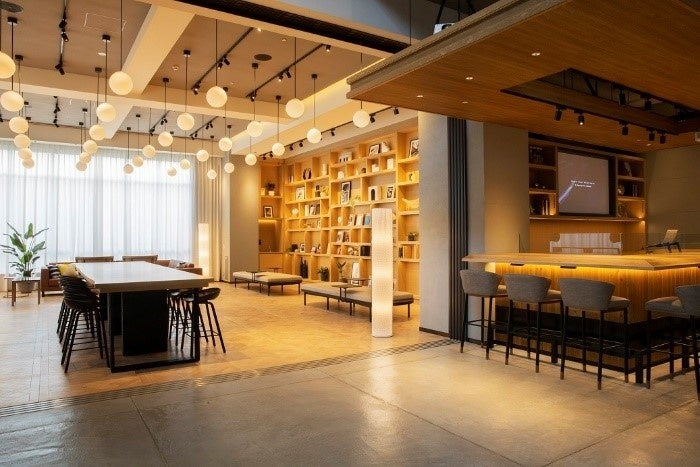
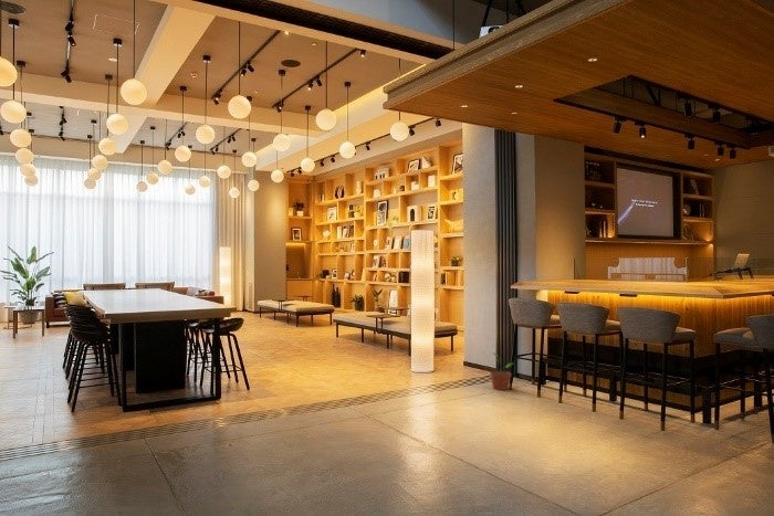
+ potted plant (500, 371)
